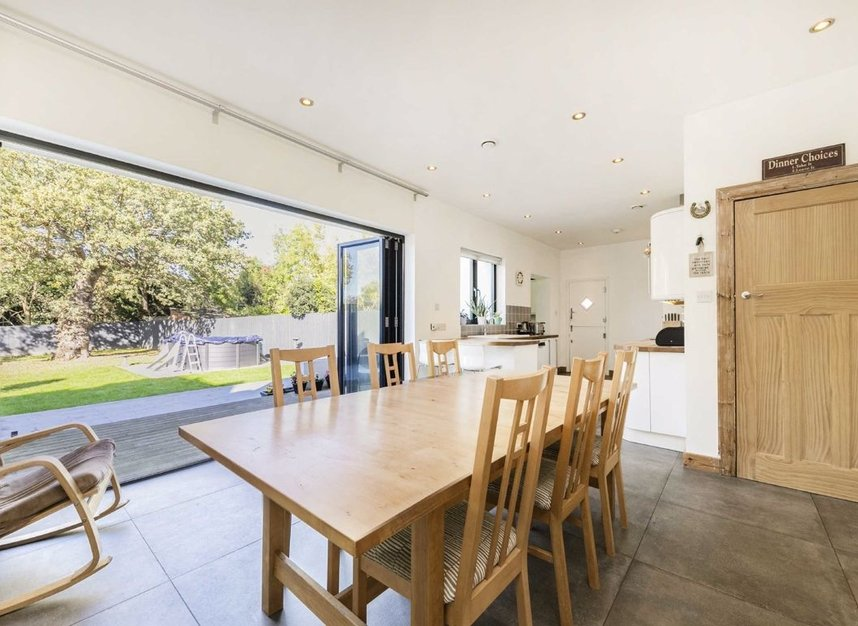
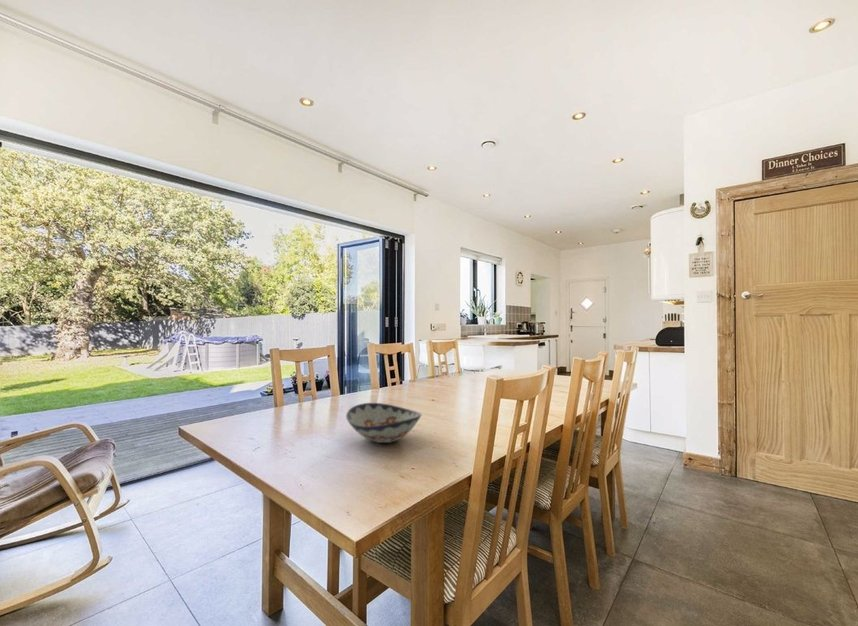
+ decorative bowl (383, 424)
